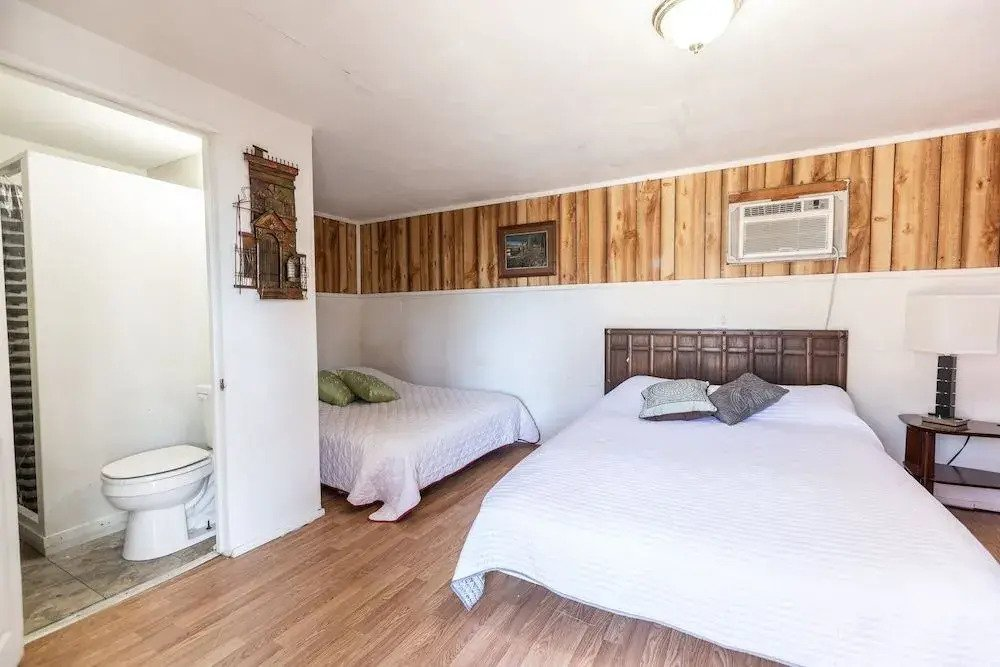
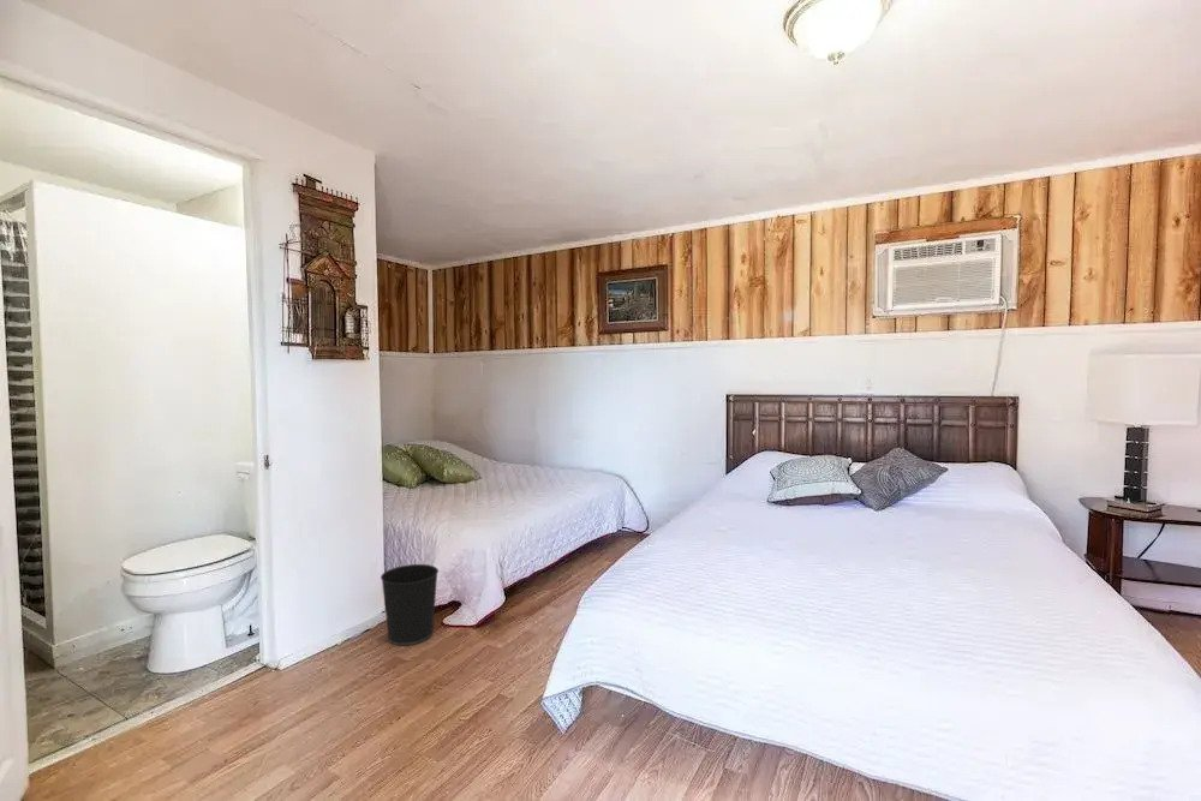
+ wastebasket (410, 604)
